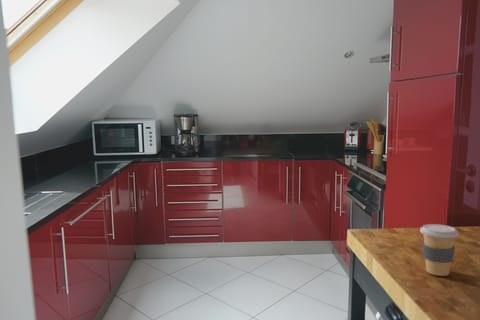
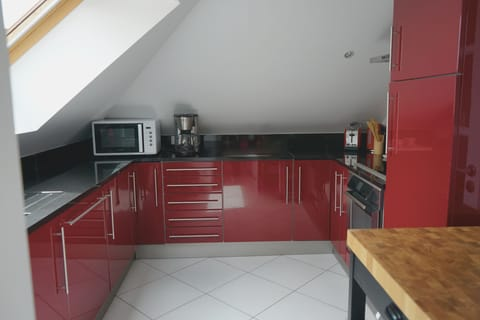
- coffee cup (438, 250)
